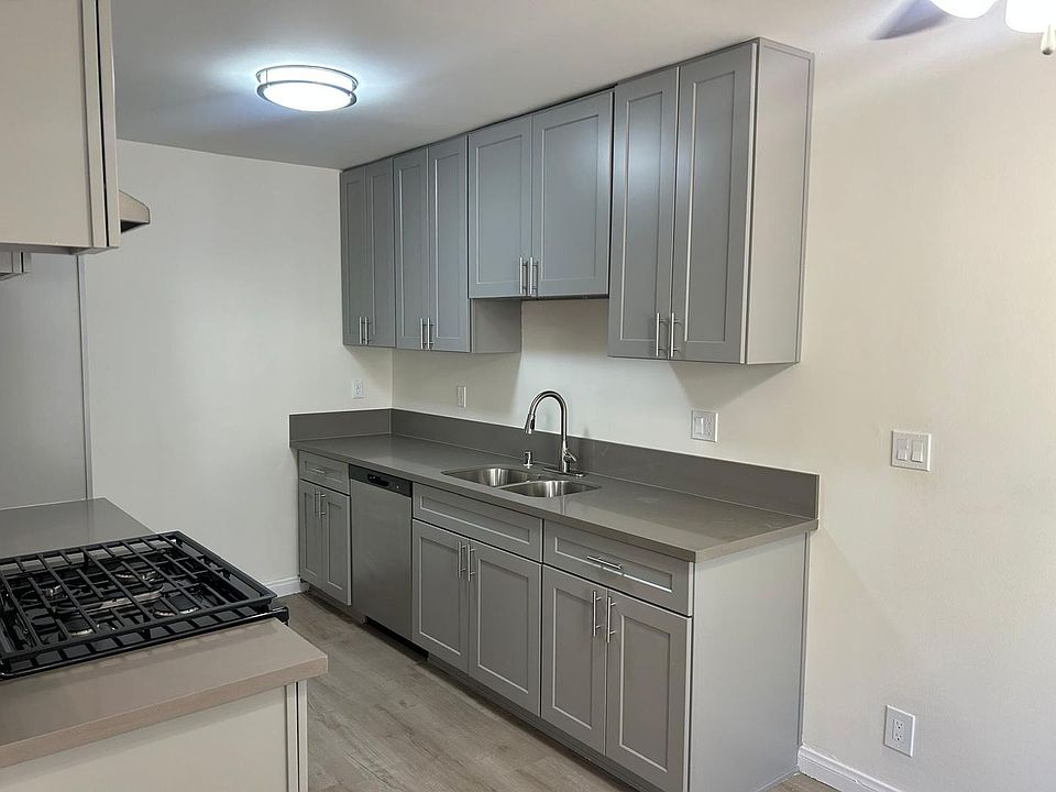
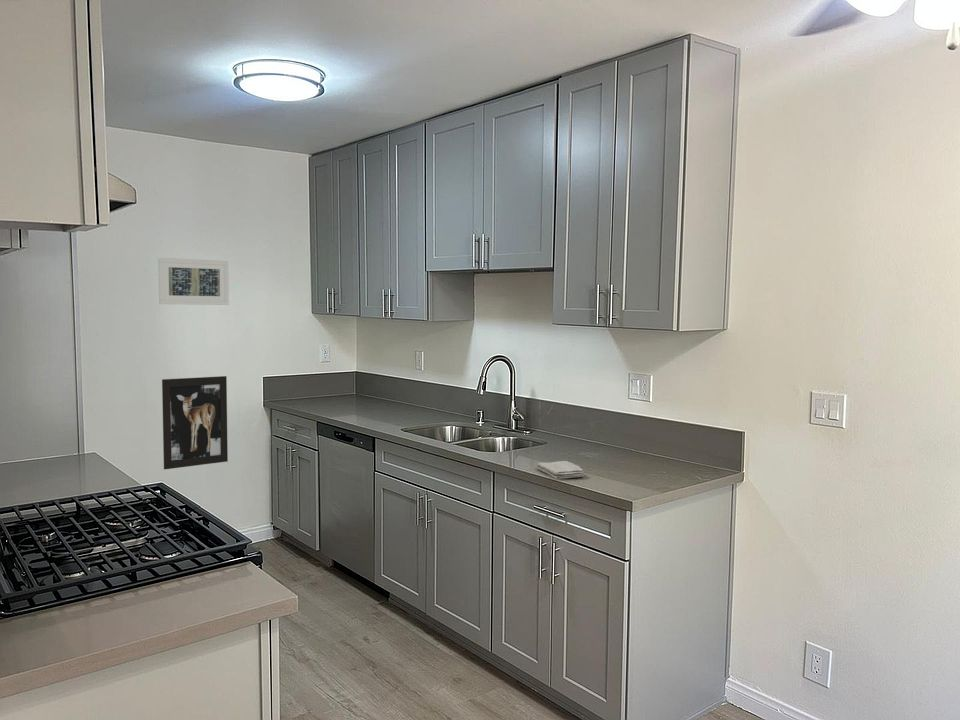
+ washcloth (560, 469)
+ wall art (195, 421)
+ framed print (194, 282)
